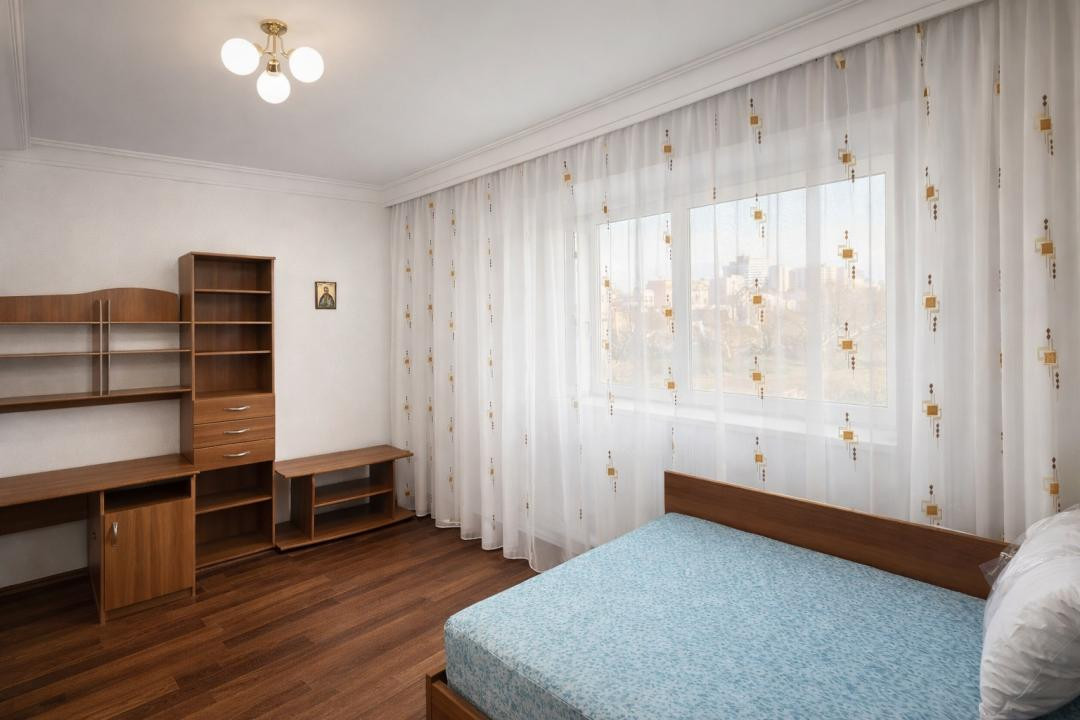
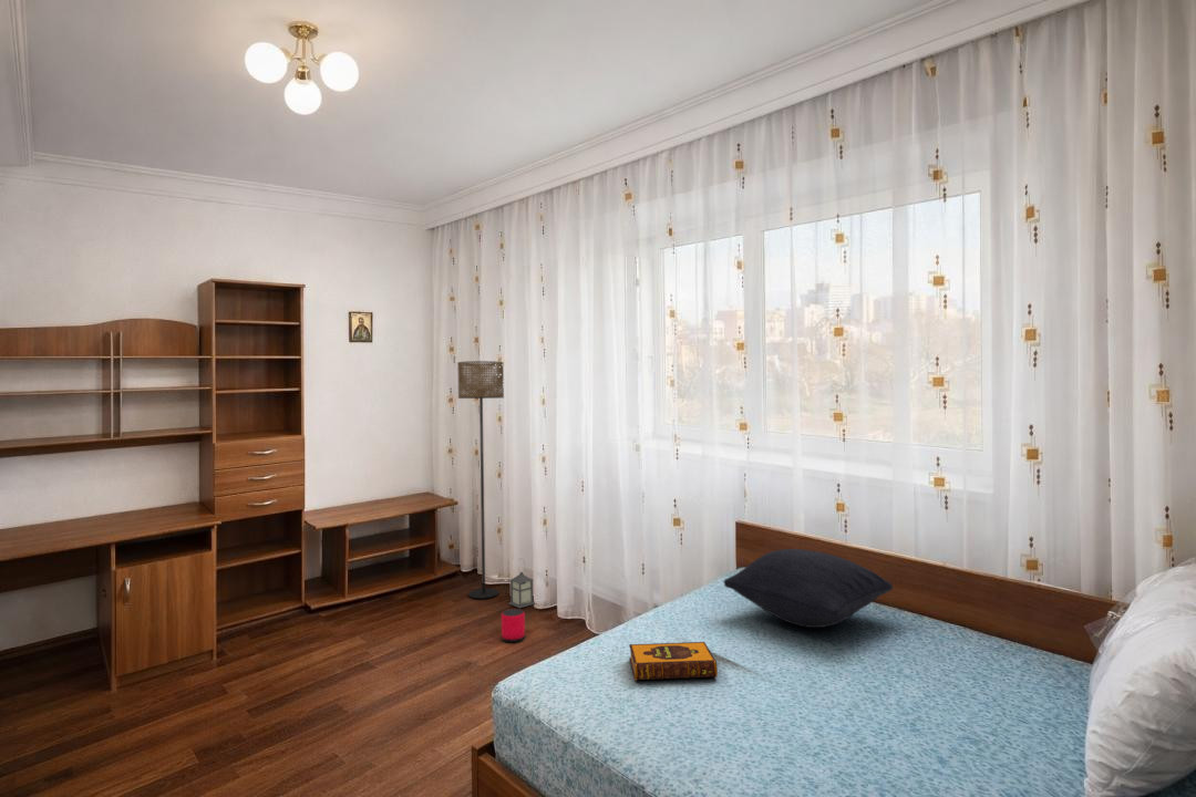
+ lantern (522, 580)
+ floor lamp (482, 477)
+ speaker (513, 624)
+ pillow (807, 584)
+ hardback book (671, 661)
